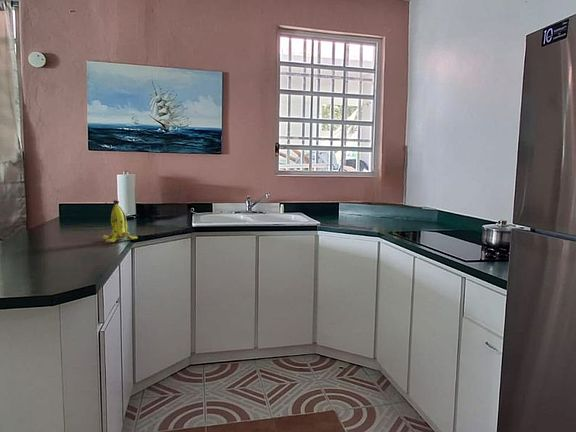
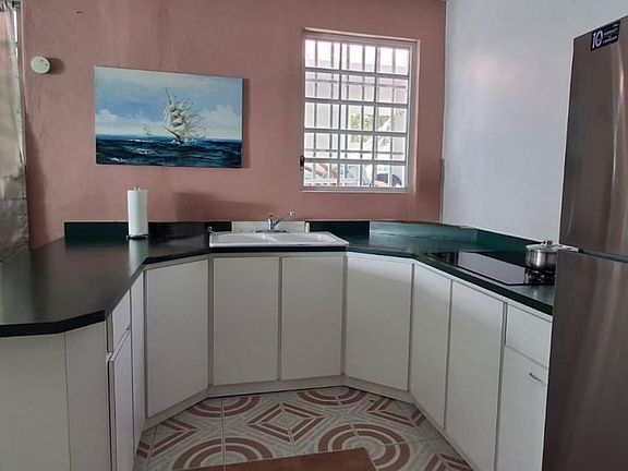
- banana (119, 220)
